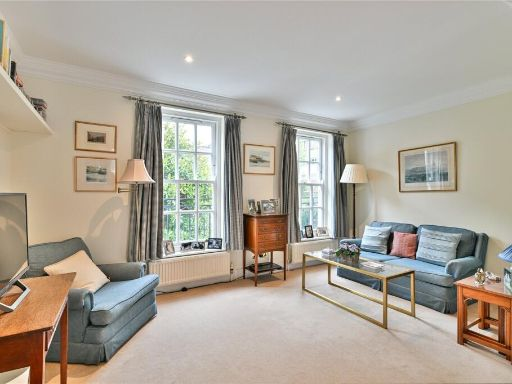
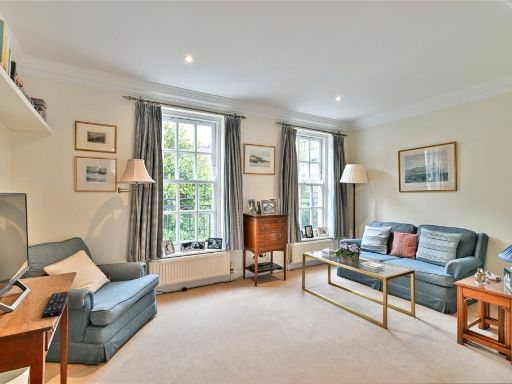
+ remote control (56, 302)
